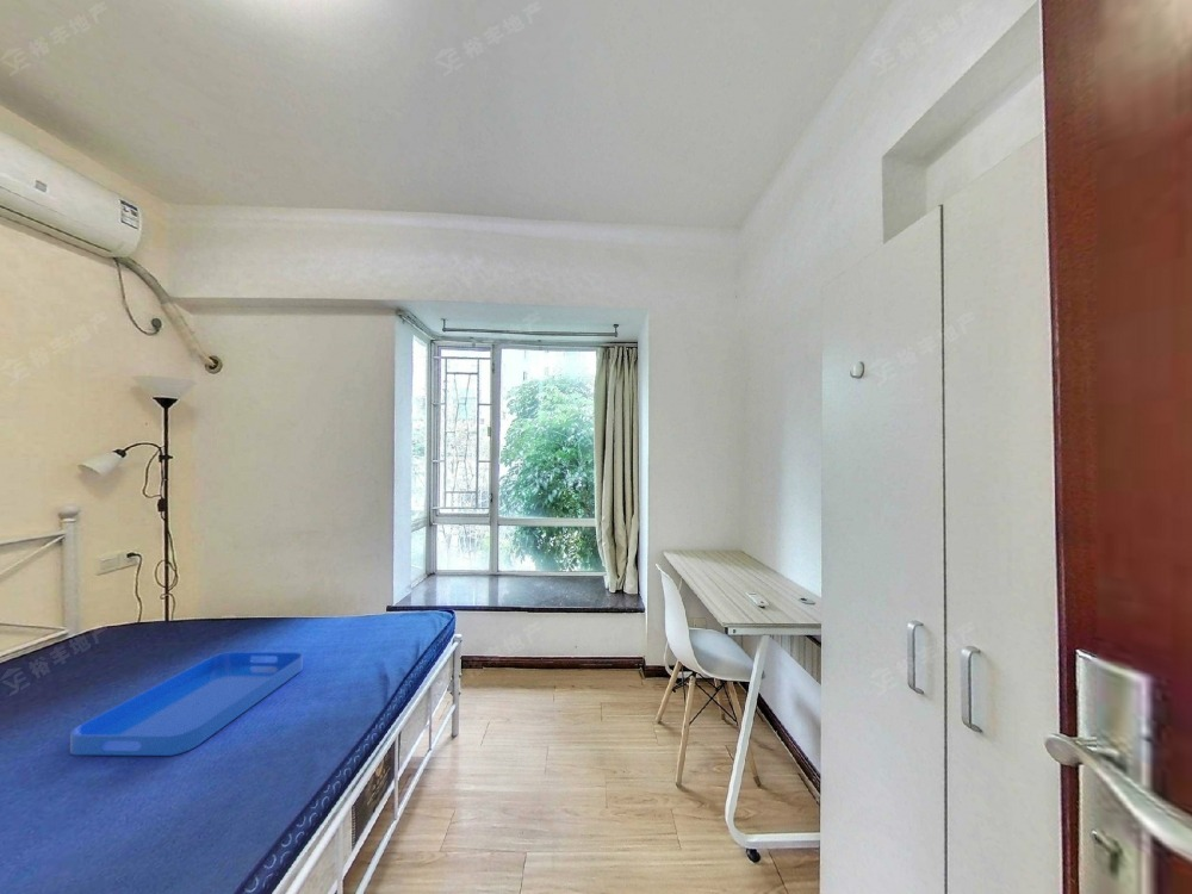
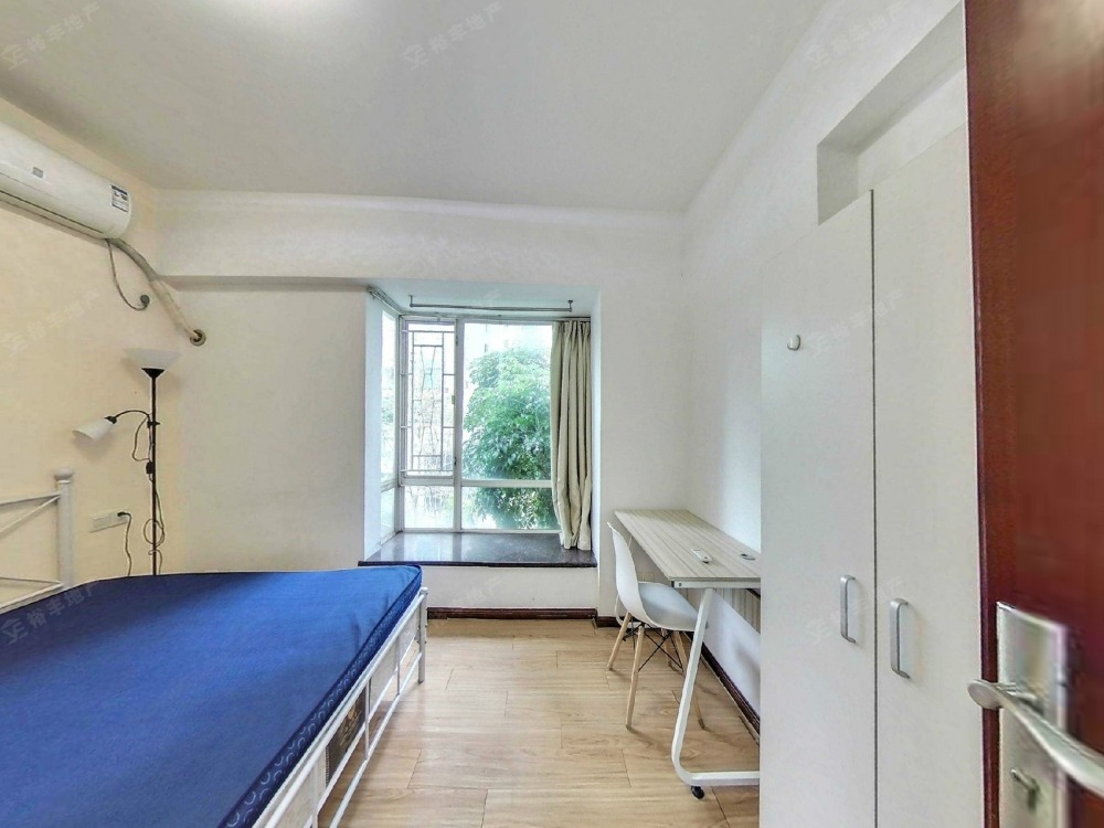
- serving tray (205, 694)
